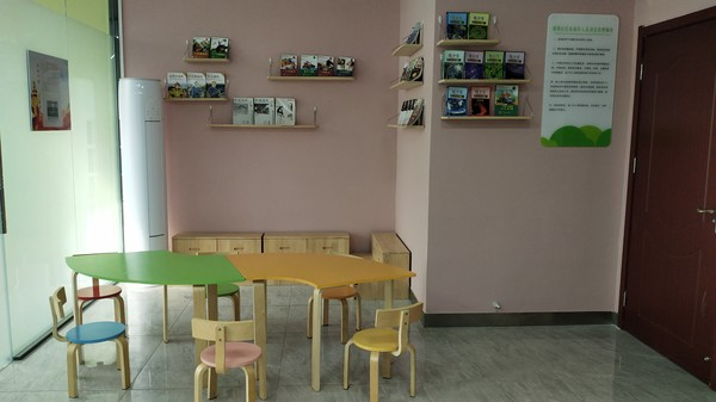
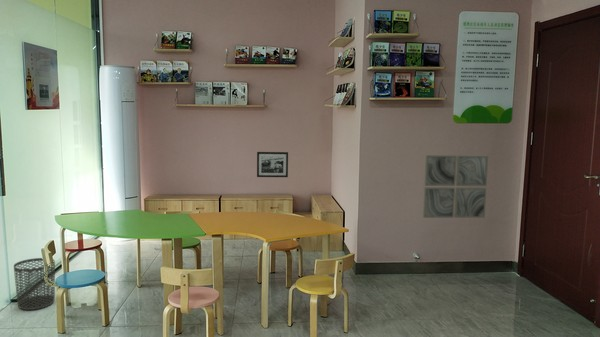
+ wall art (456, 187)
+ picture frame (272, 164)
+ waste bin (35, 283)
